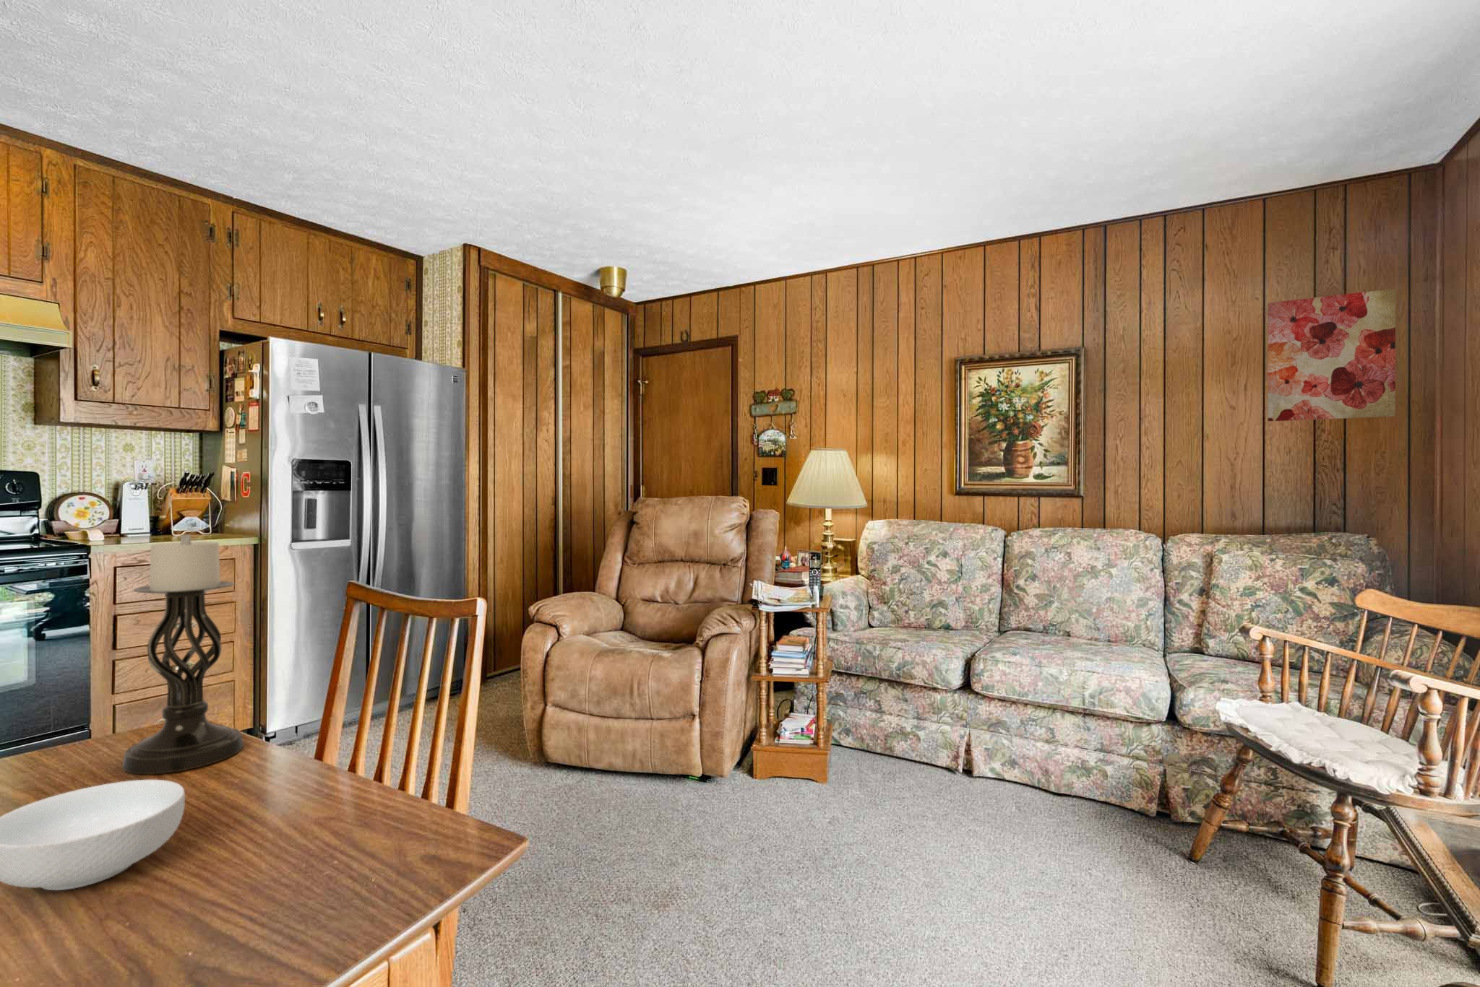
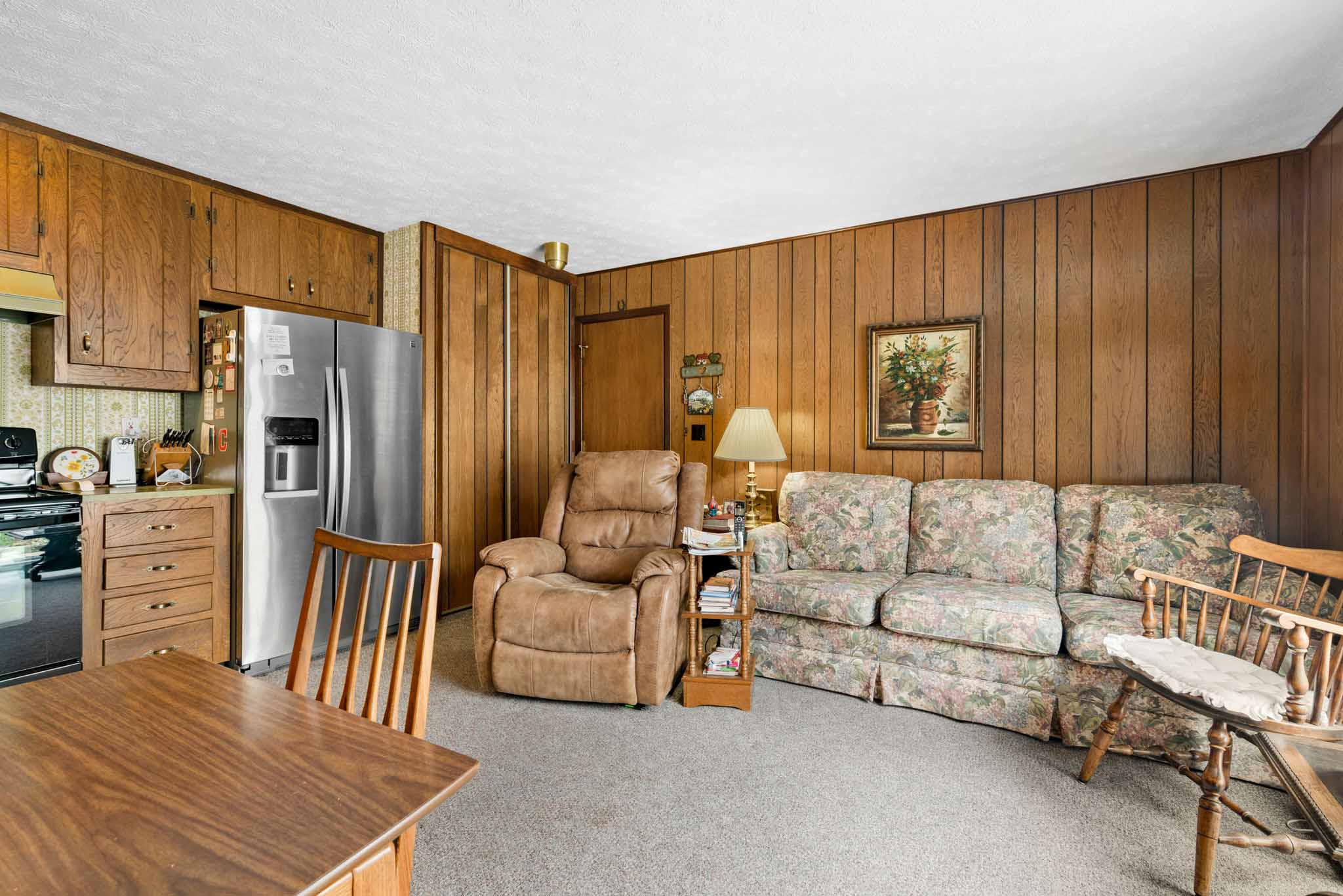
- candle holder (190, 642)
- cereal bowl (89, 839)
- wall art (1329, 357)
